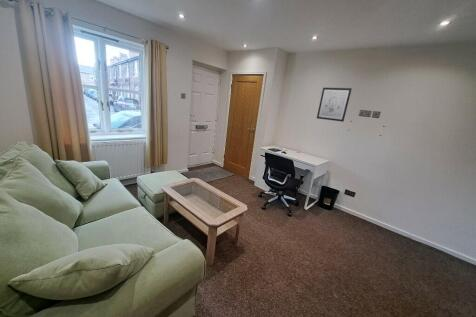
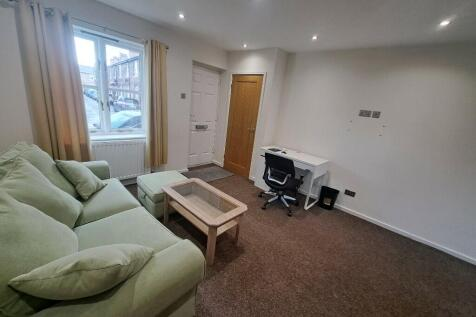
- wall art (333, 104)
